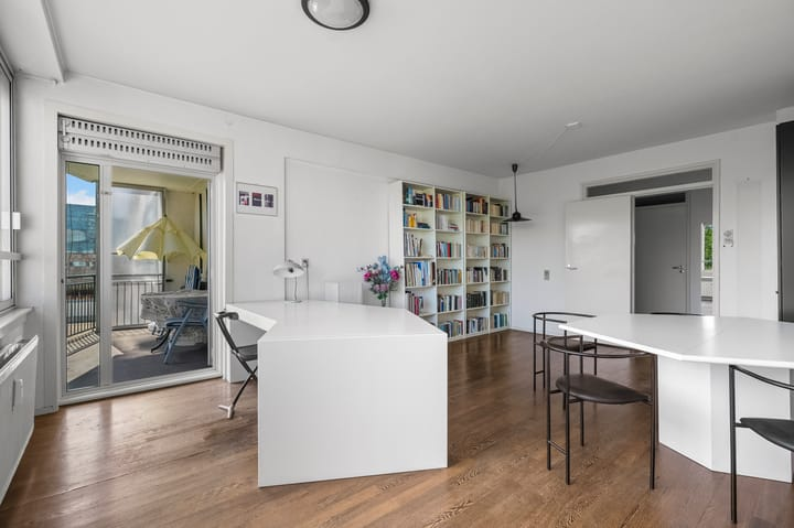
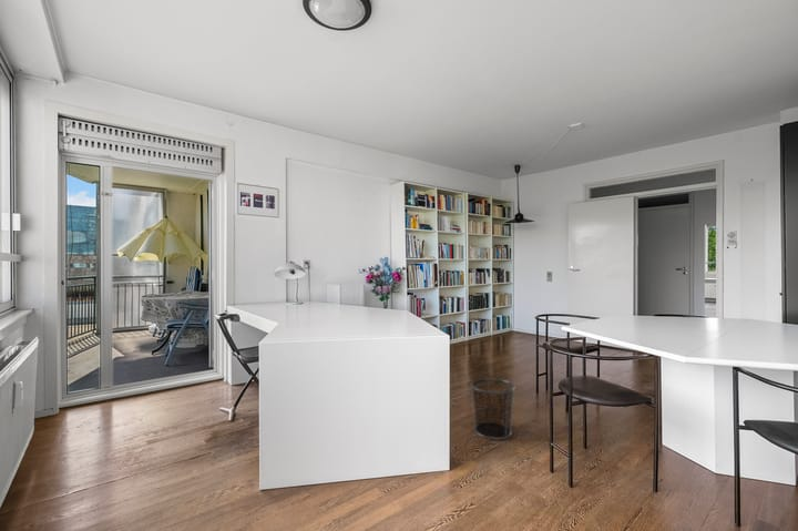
+ waste bin (492, 407)
